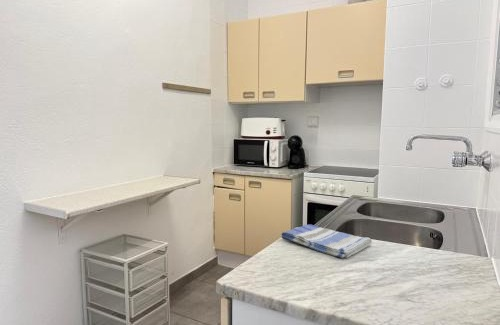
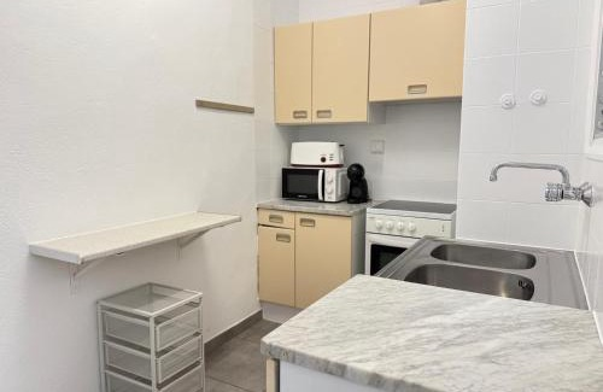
- dish towel (325, 237)
